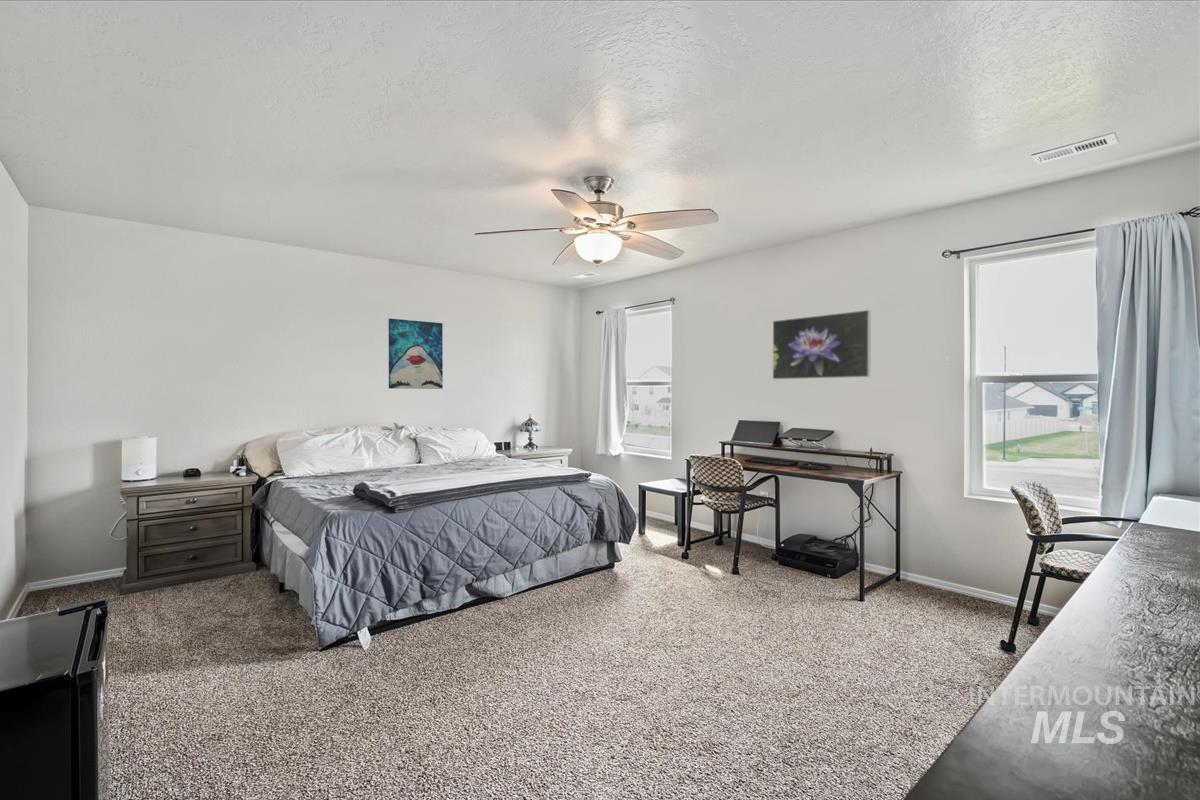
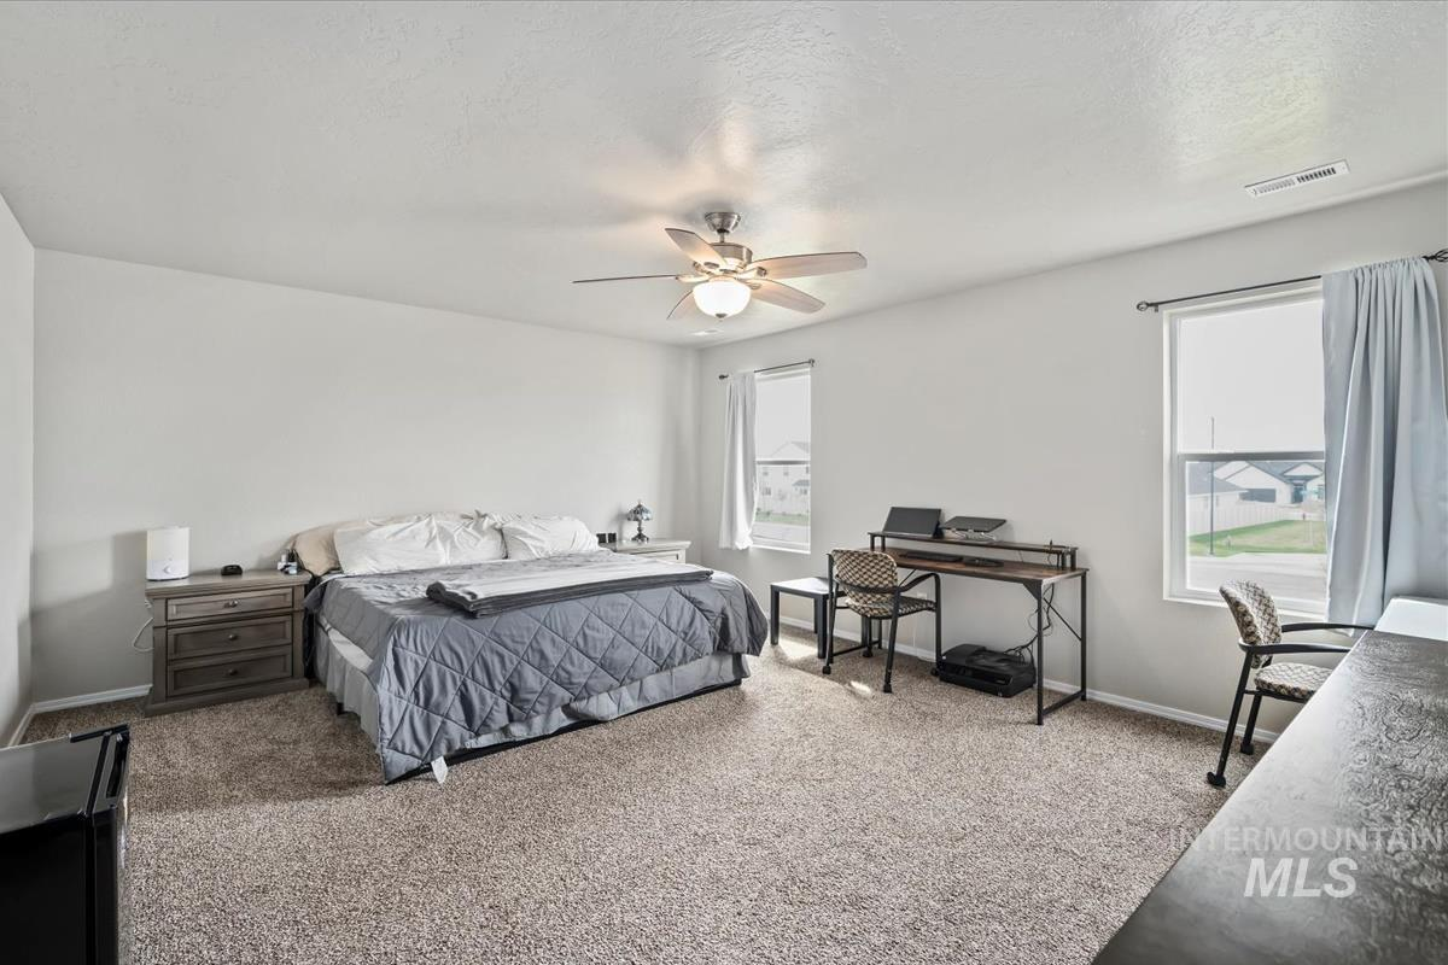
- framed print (818, 347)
- wall art (416, 354)
